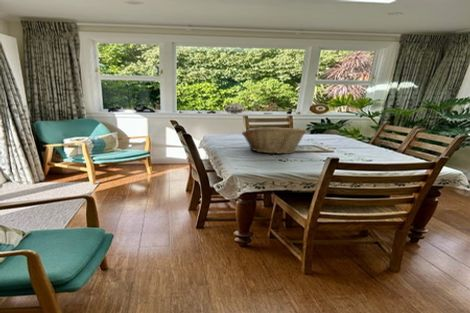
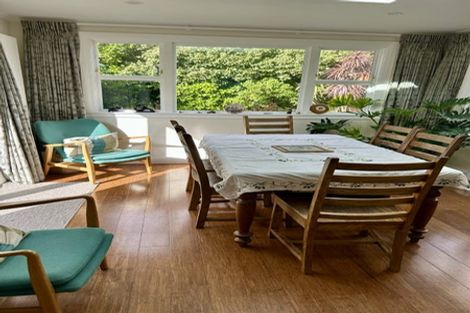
- fruit basket (273, 137)
